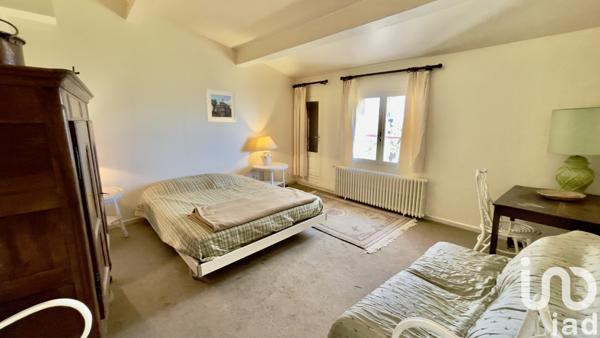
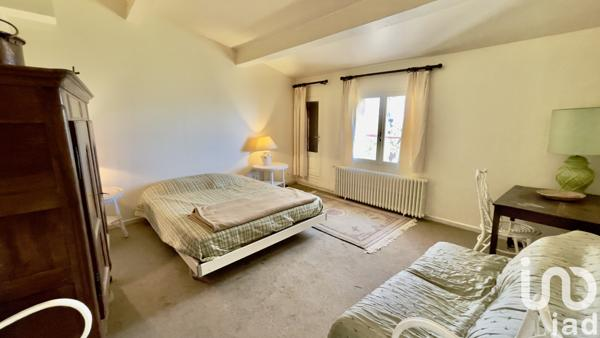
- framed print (221, 106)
